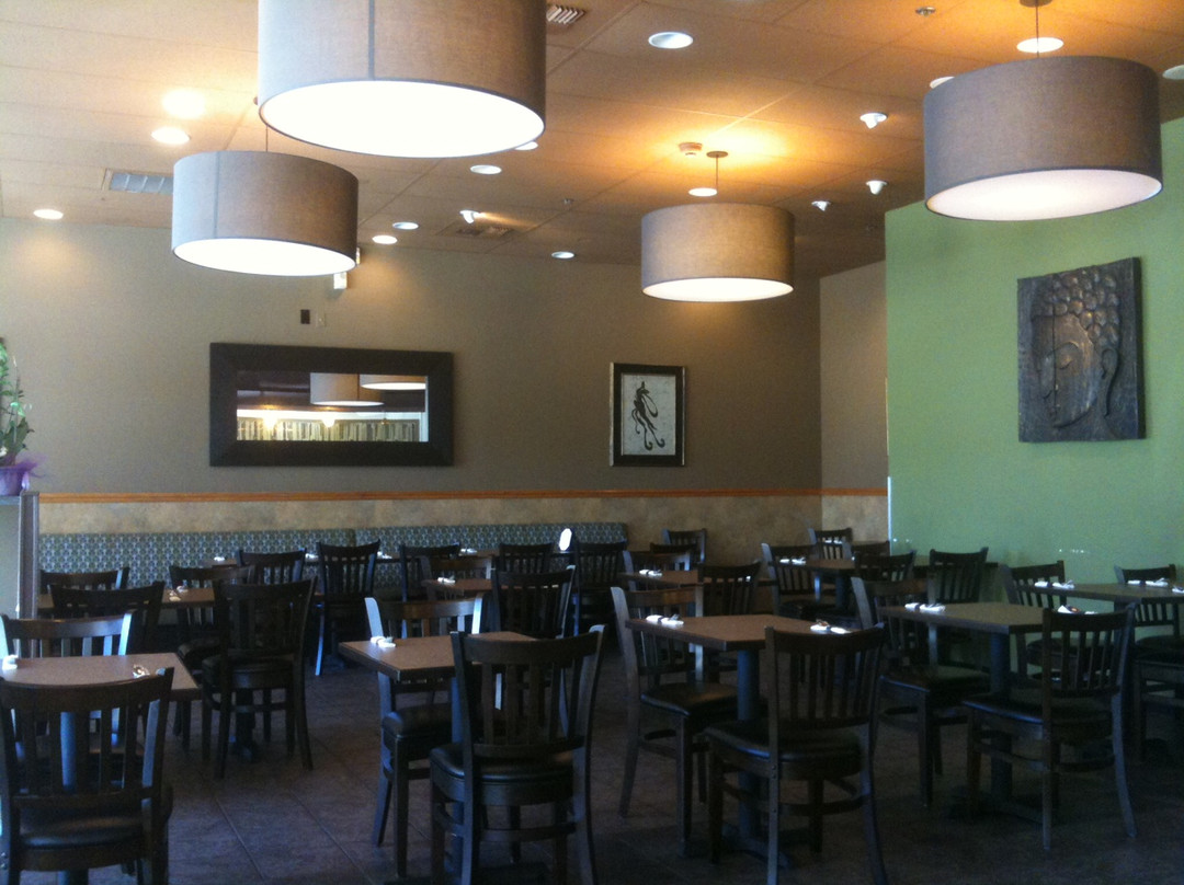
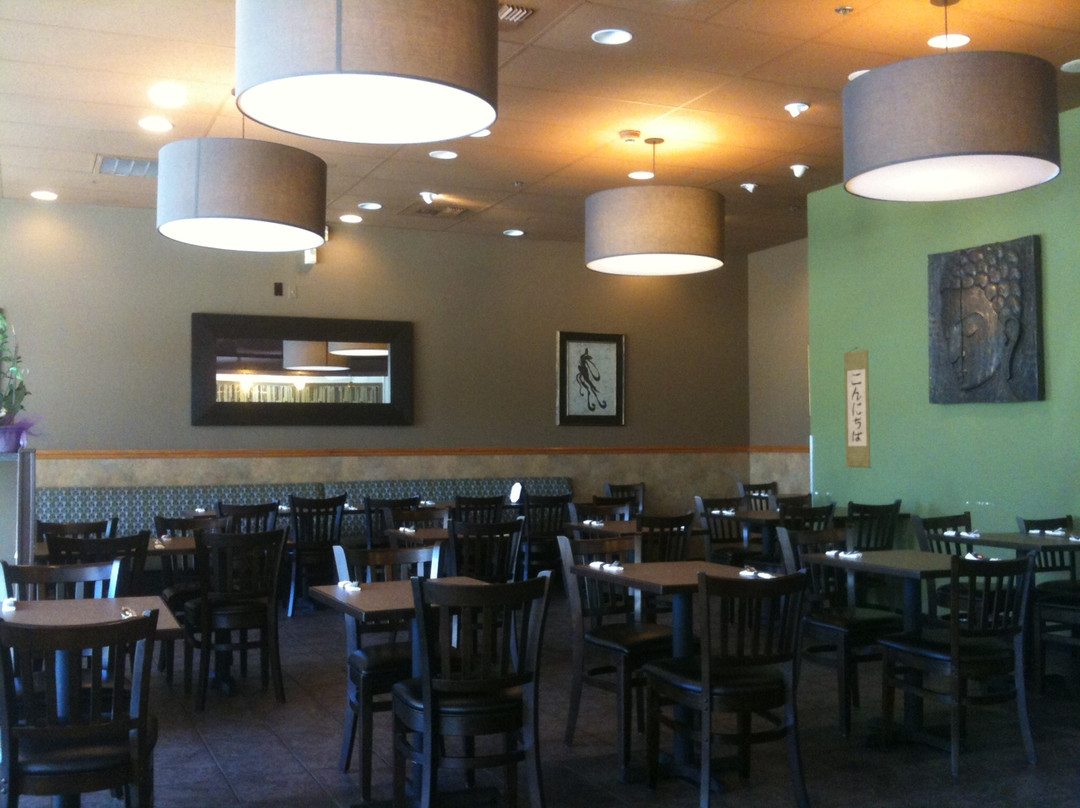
+ wall scroll (857, 407)
